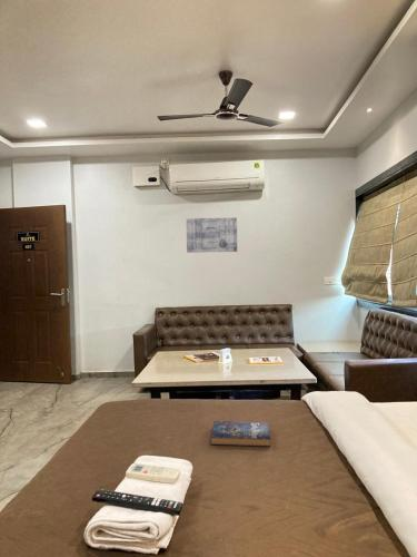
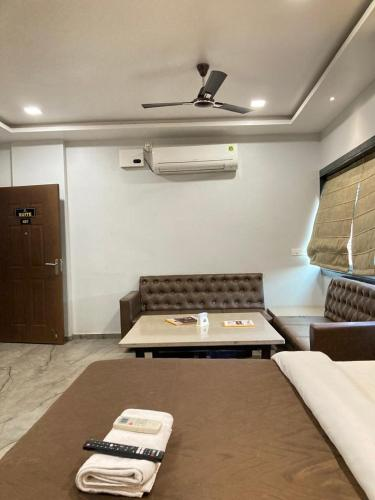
- wall art (211, 235)
- book (240, 432)
